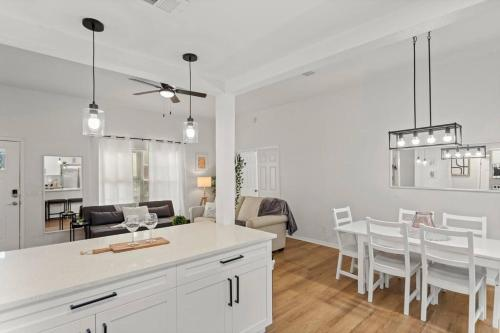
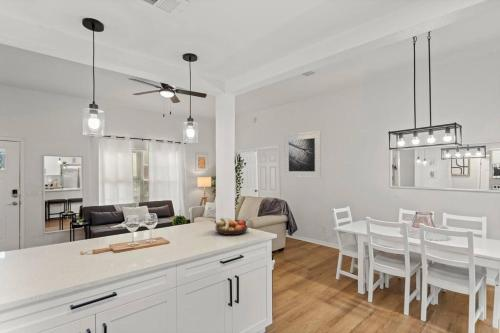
+ fruit bowl (231, 225)
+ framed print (301, 155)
